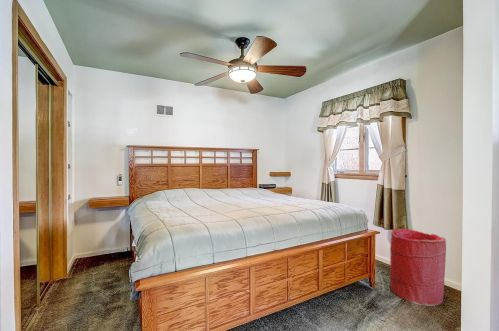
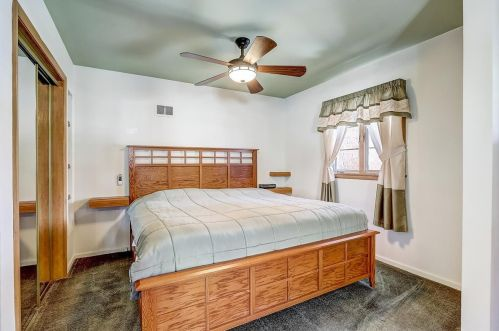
- laundry hamper (416, 262)
